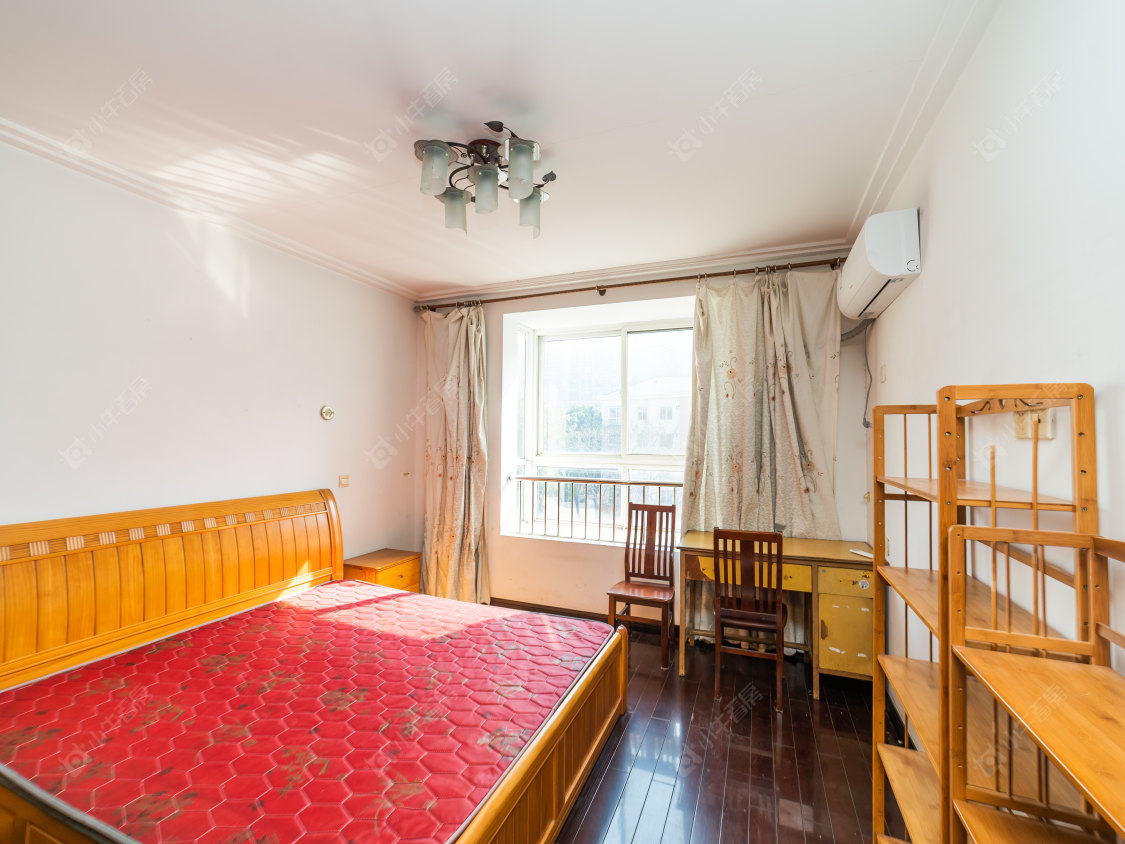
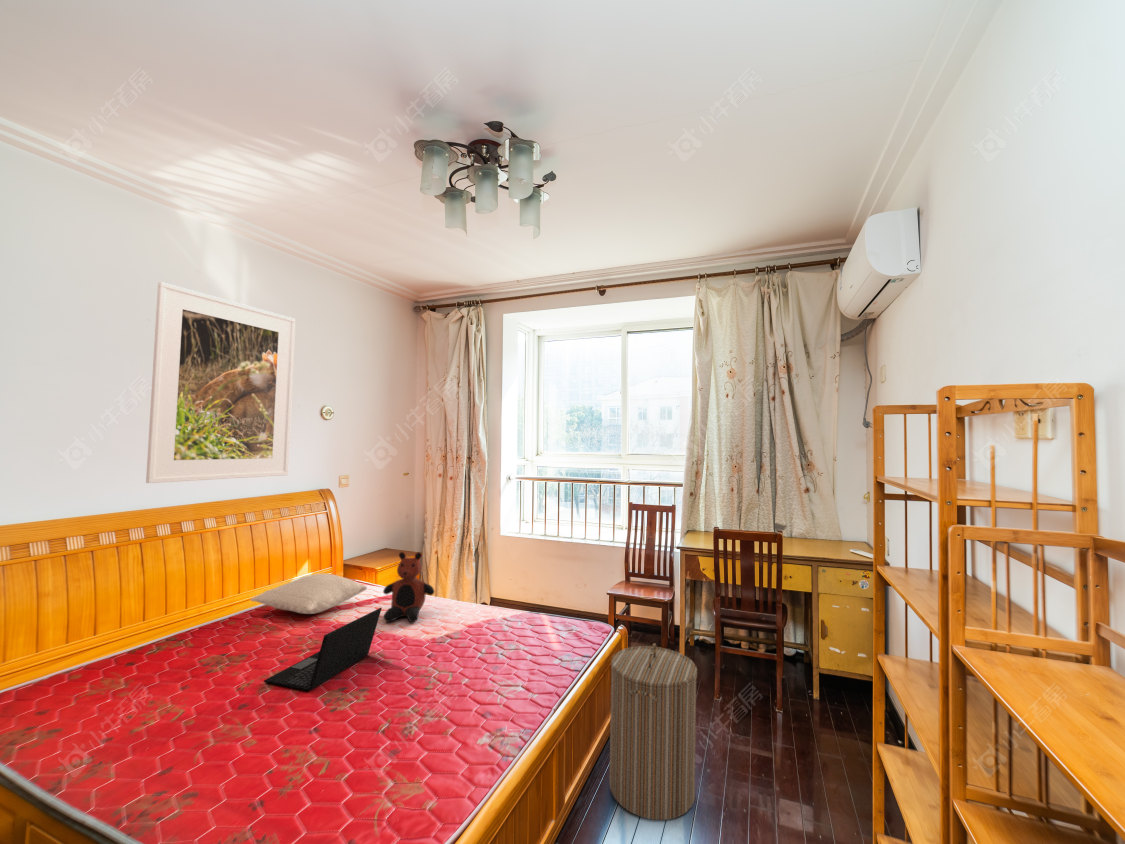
+ pillow (311, 594)
+ teddy bear (406, 585)
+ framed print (230, 390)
+ laundry hamper (652, 715)
+ laptop (326, 643)
